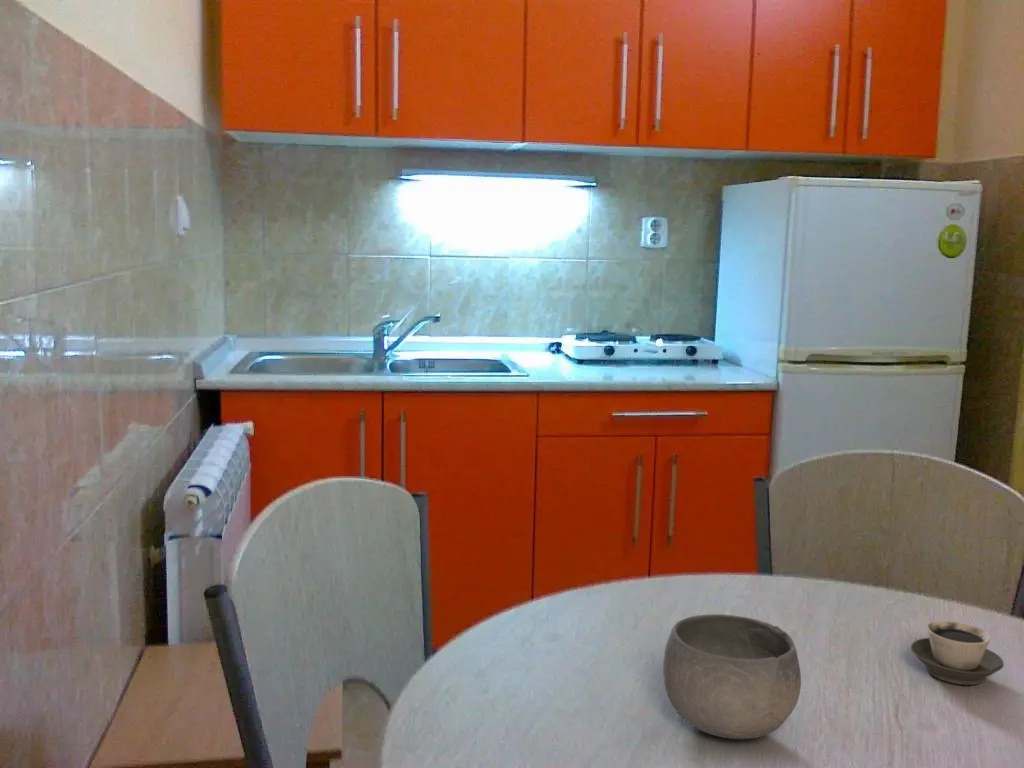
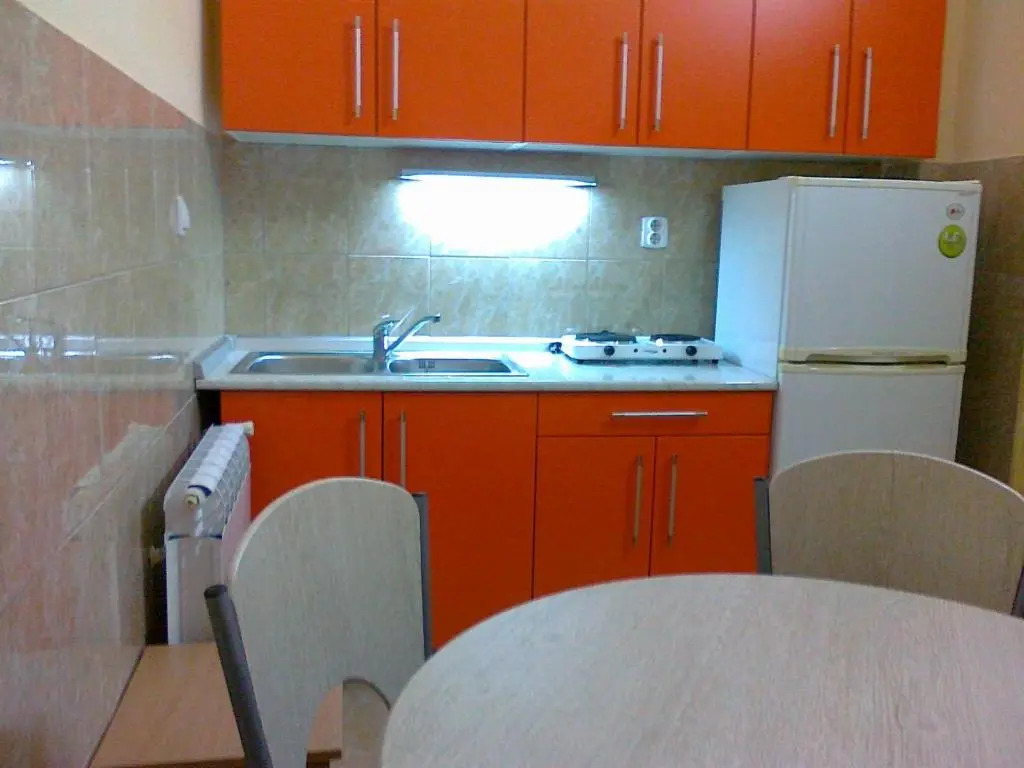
- bowl (730, 681)
- cup (956, 652)
